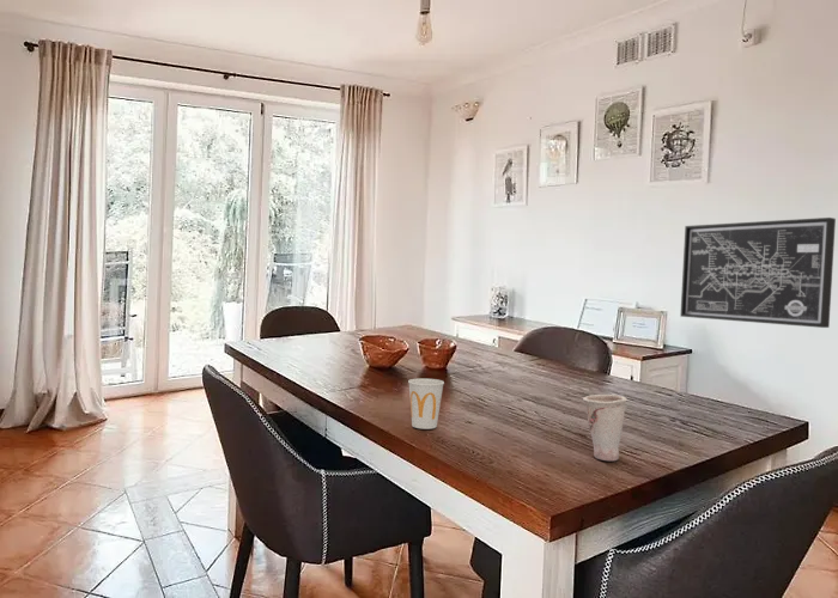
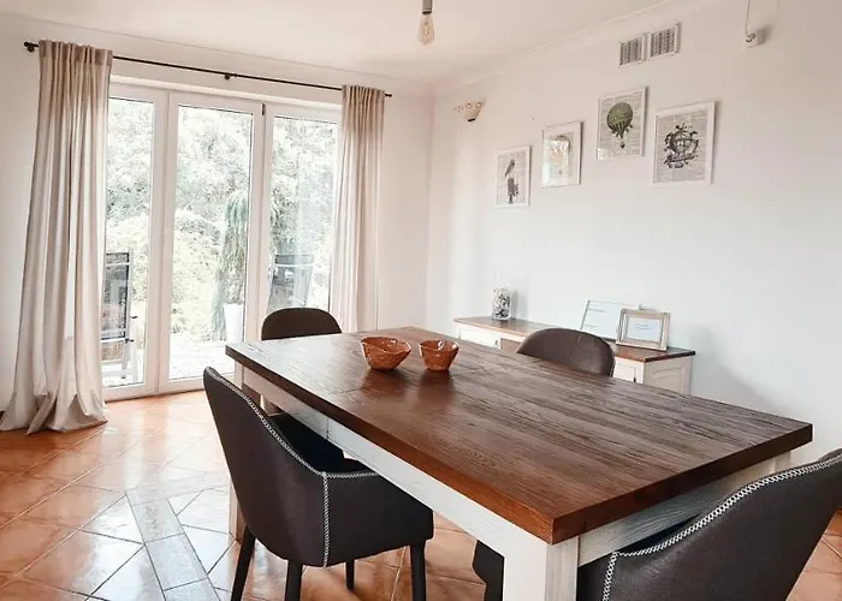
- cup (425, 403)
- cup (602, 426)
- wall art (751, 271)
